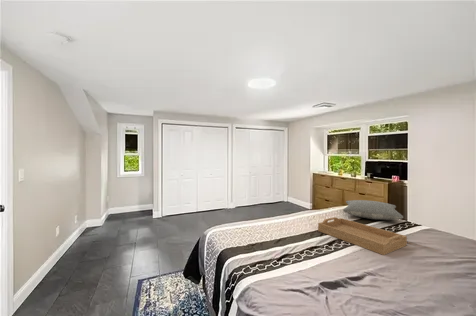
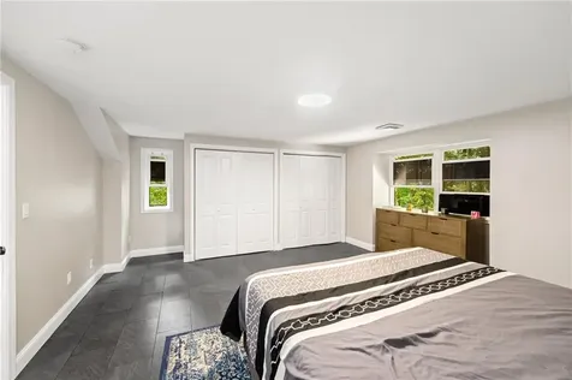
- pillow (370, 208)
- serving tray (358, 231)
